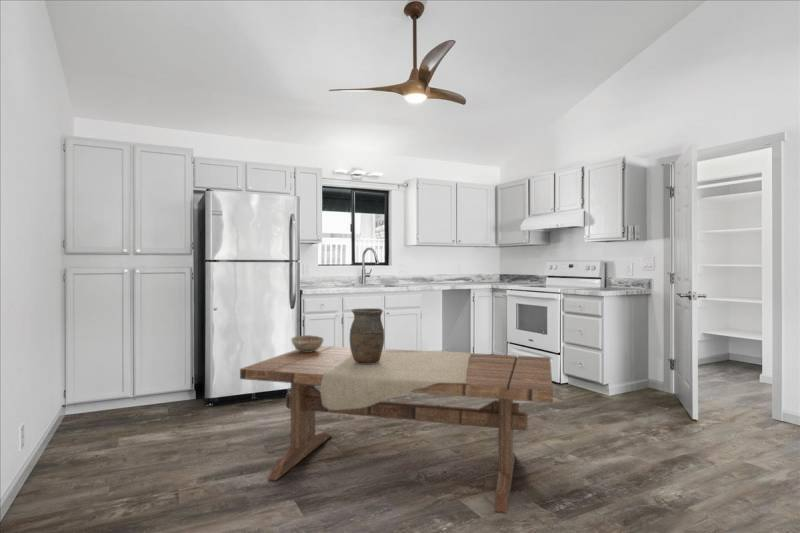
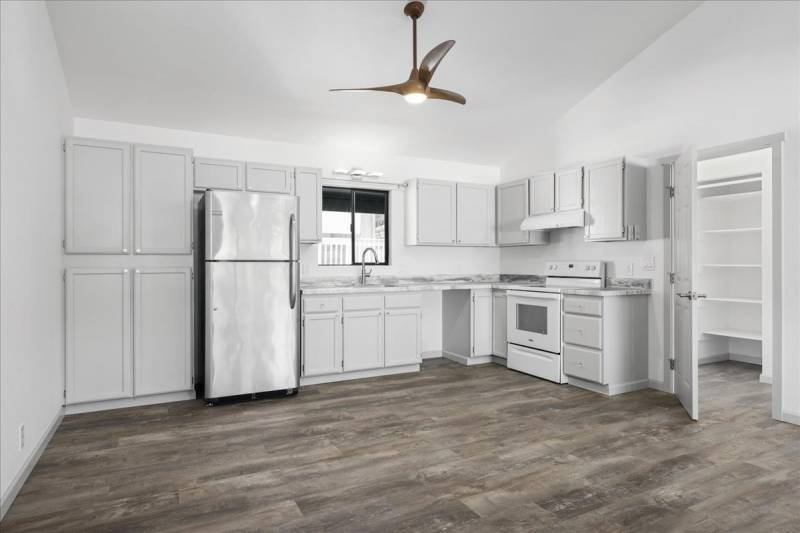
- vase (367, 336)
- dining table (403, 415)
- decorative bowl (307, 343)
